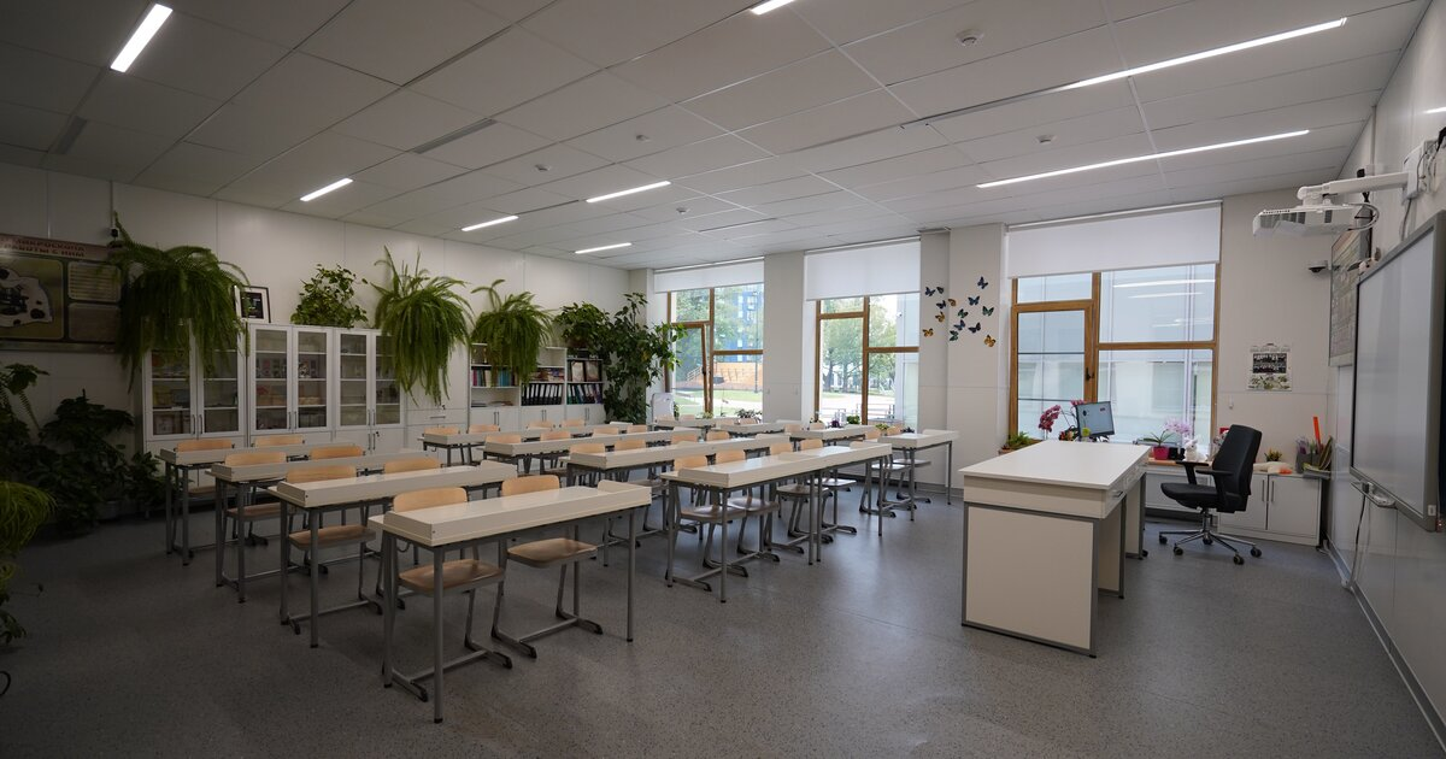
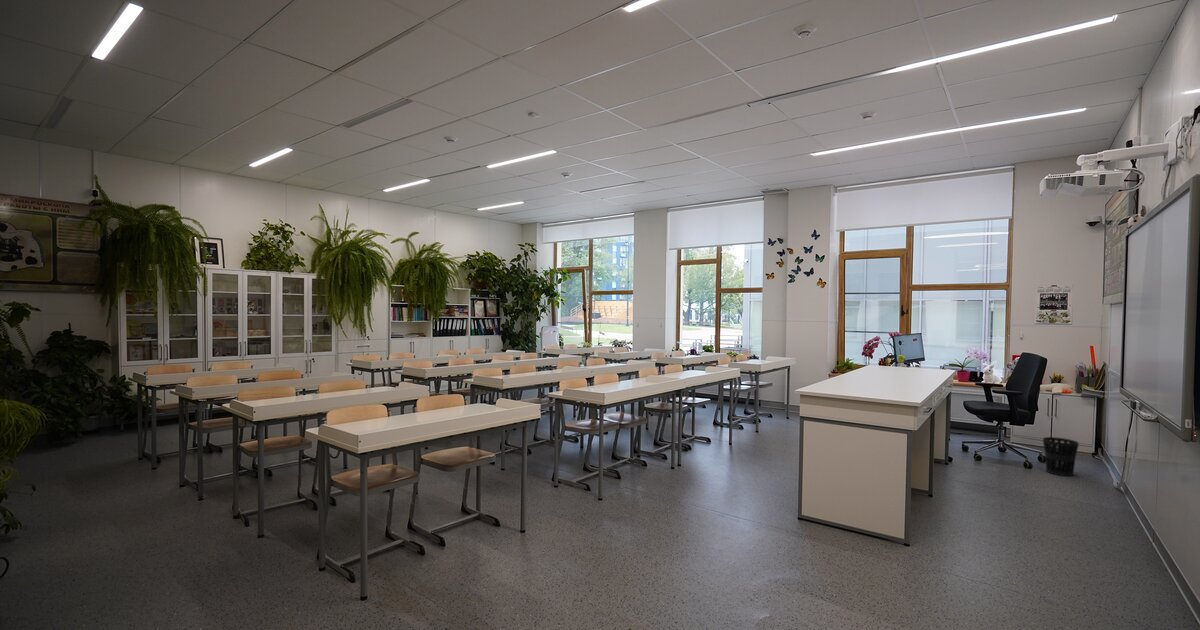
+ wastebasket (1060, 456)
